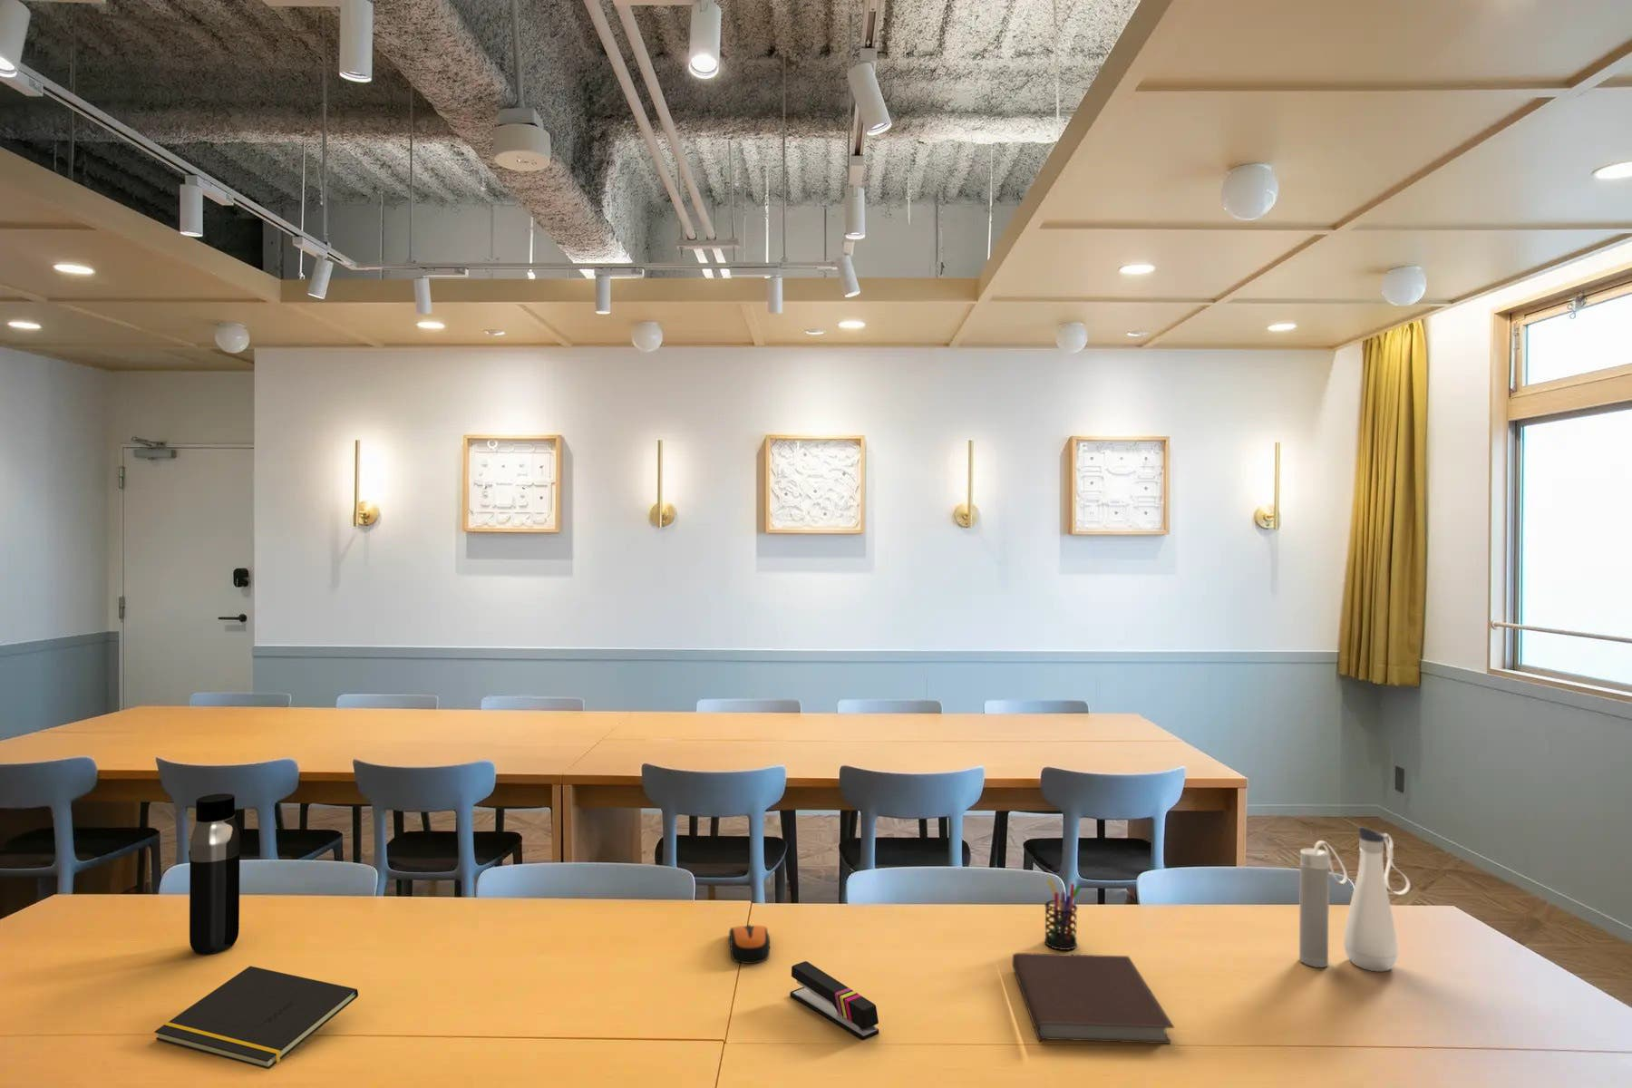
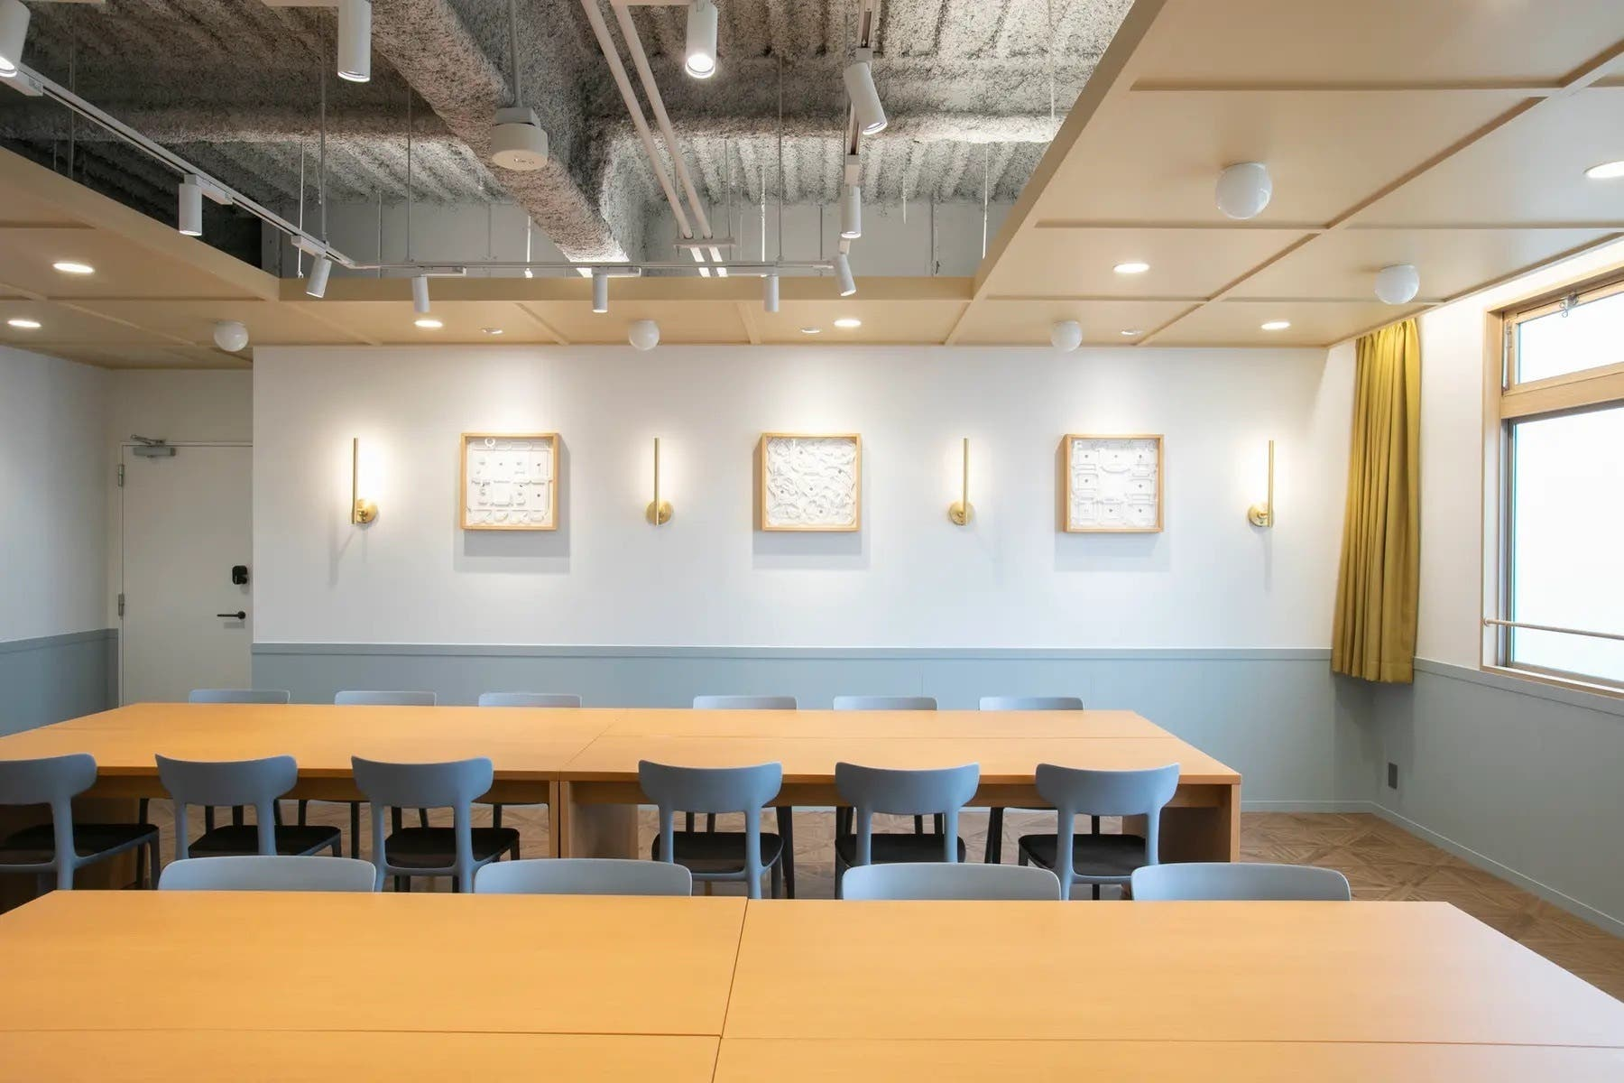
- computer mouse (749, 937)
- stapler (832, 997)
- water bottle (1355, 896)
- notepad (259, 1013)
- water bottle (215, 872)
- pen holder (1065, 911)
- notebook (1087, 996)
